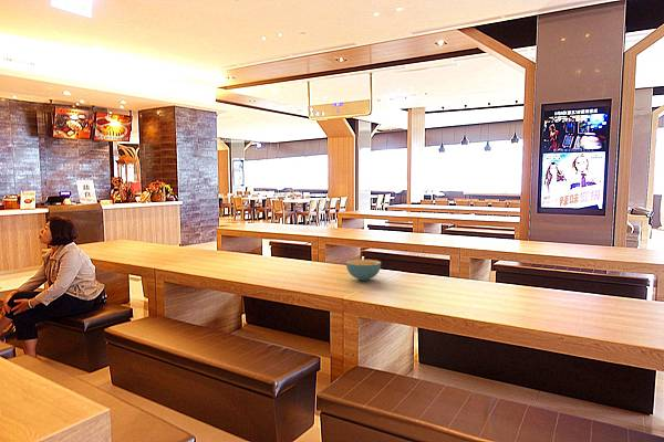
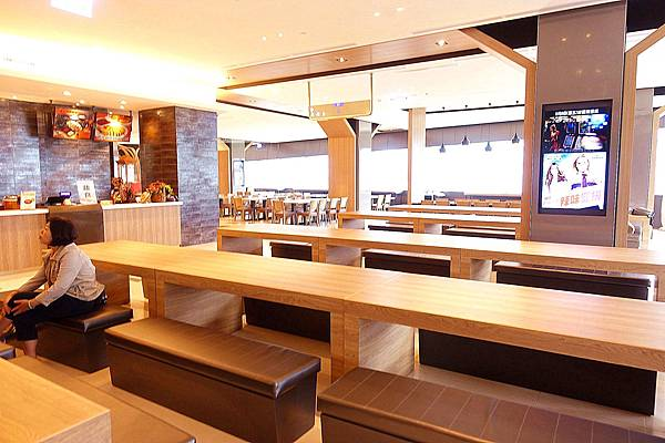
- cereal bowl (363, 271)
